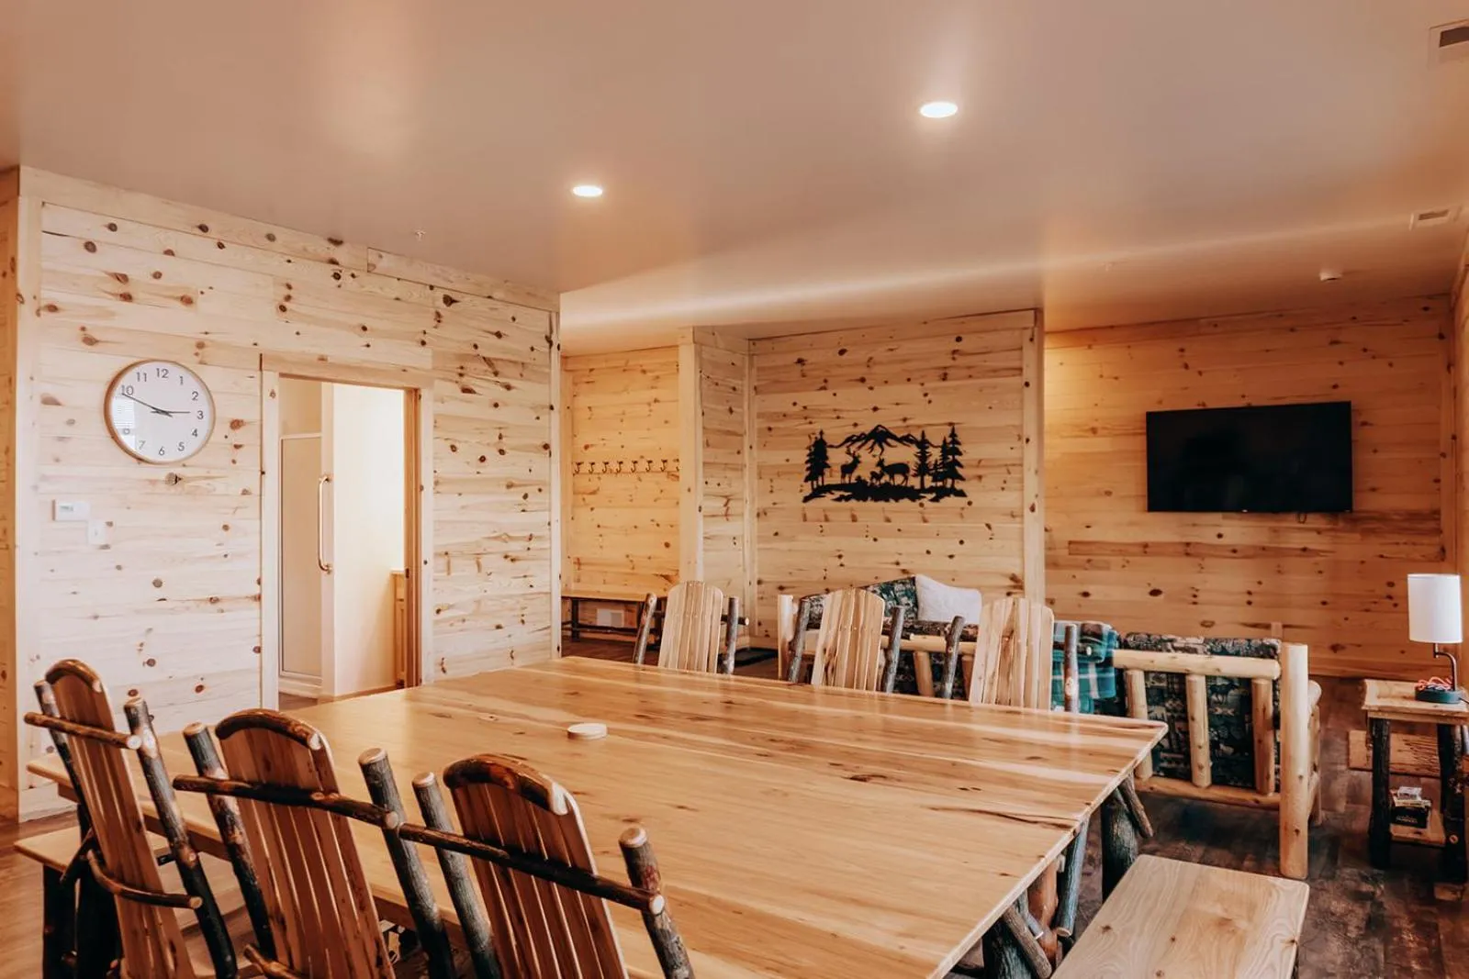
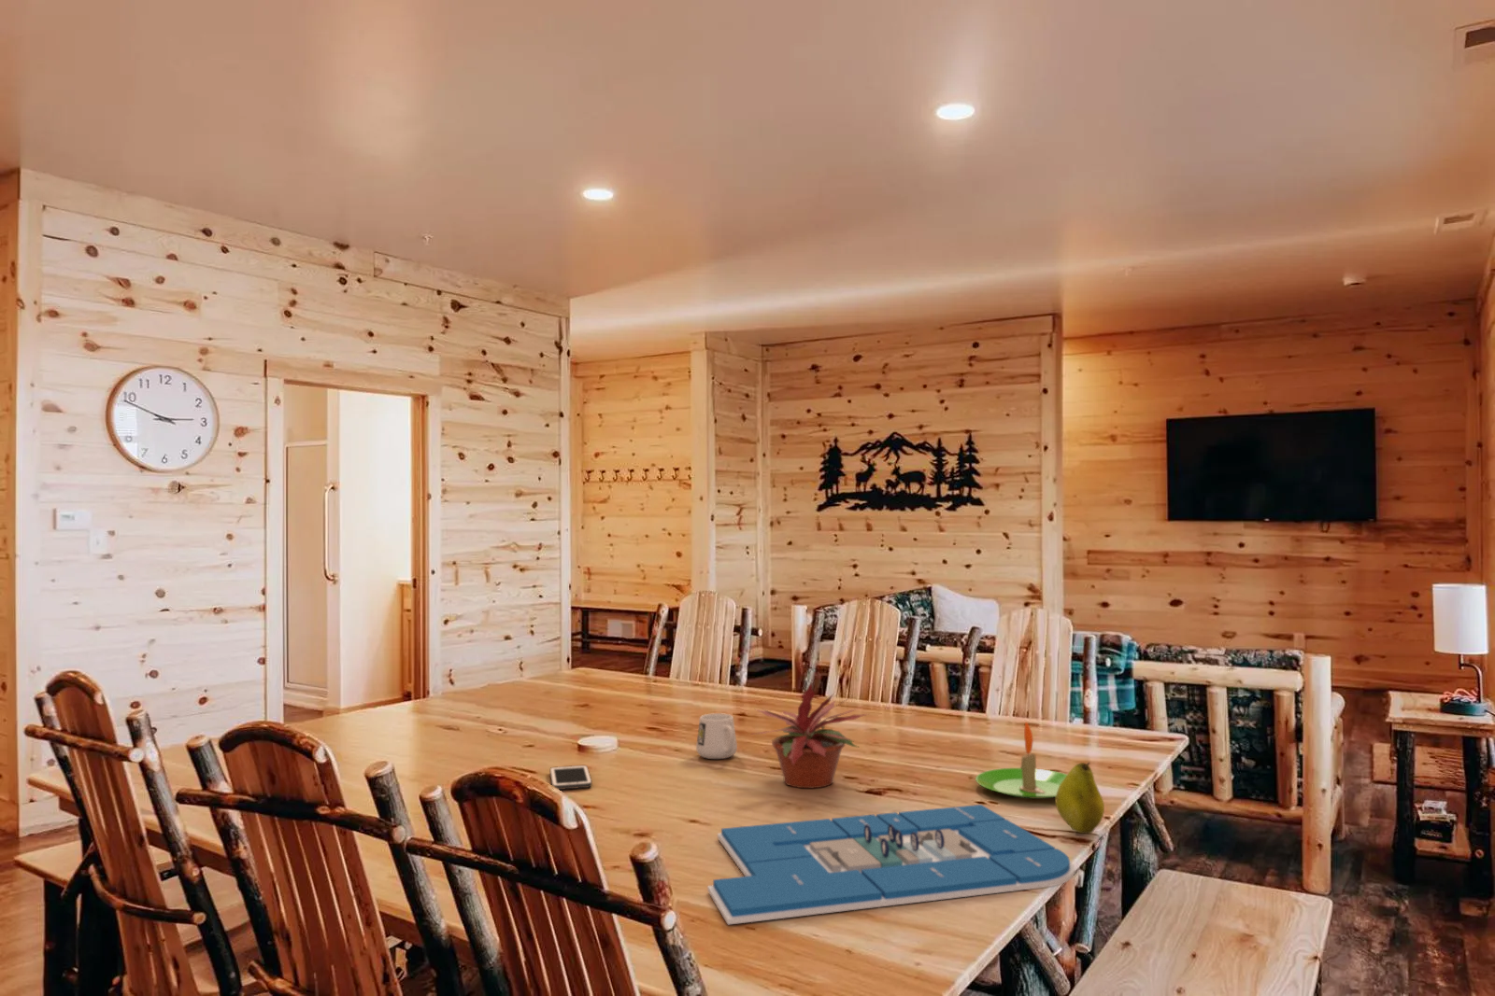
+ board game (874, 846)
+ candle (1028, 755)
+ cell phone (570, 777)
+ mug (720, 737)
+ fruit (1079, 795)
+ potted plant (809, 729)
